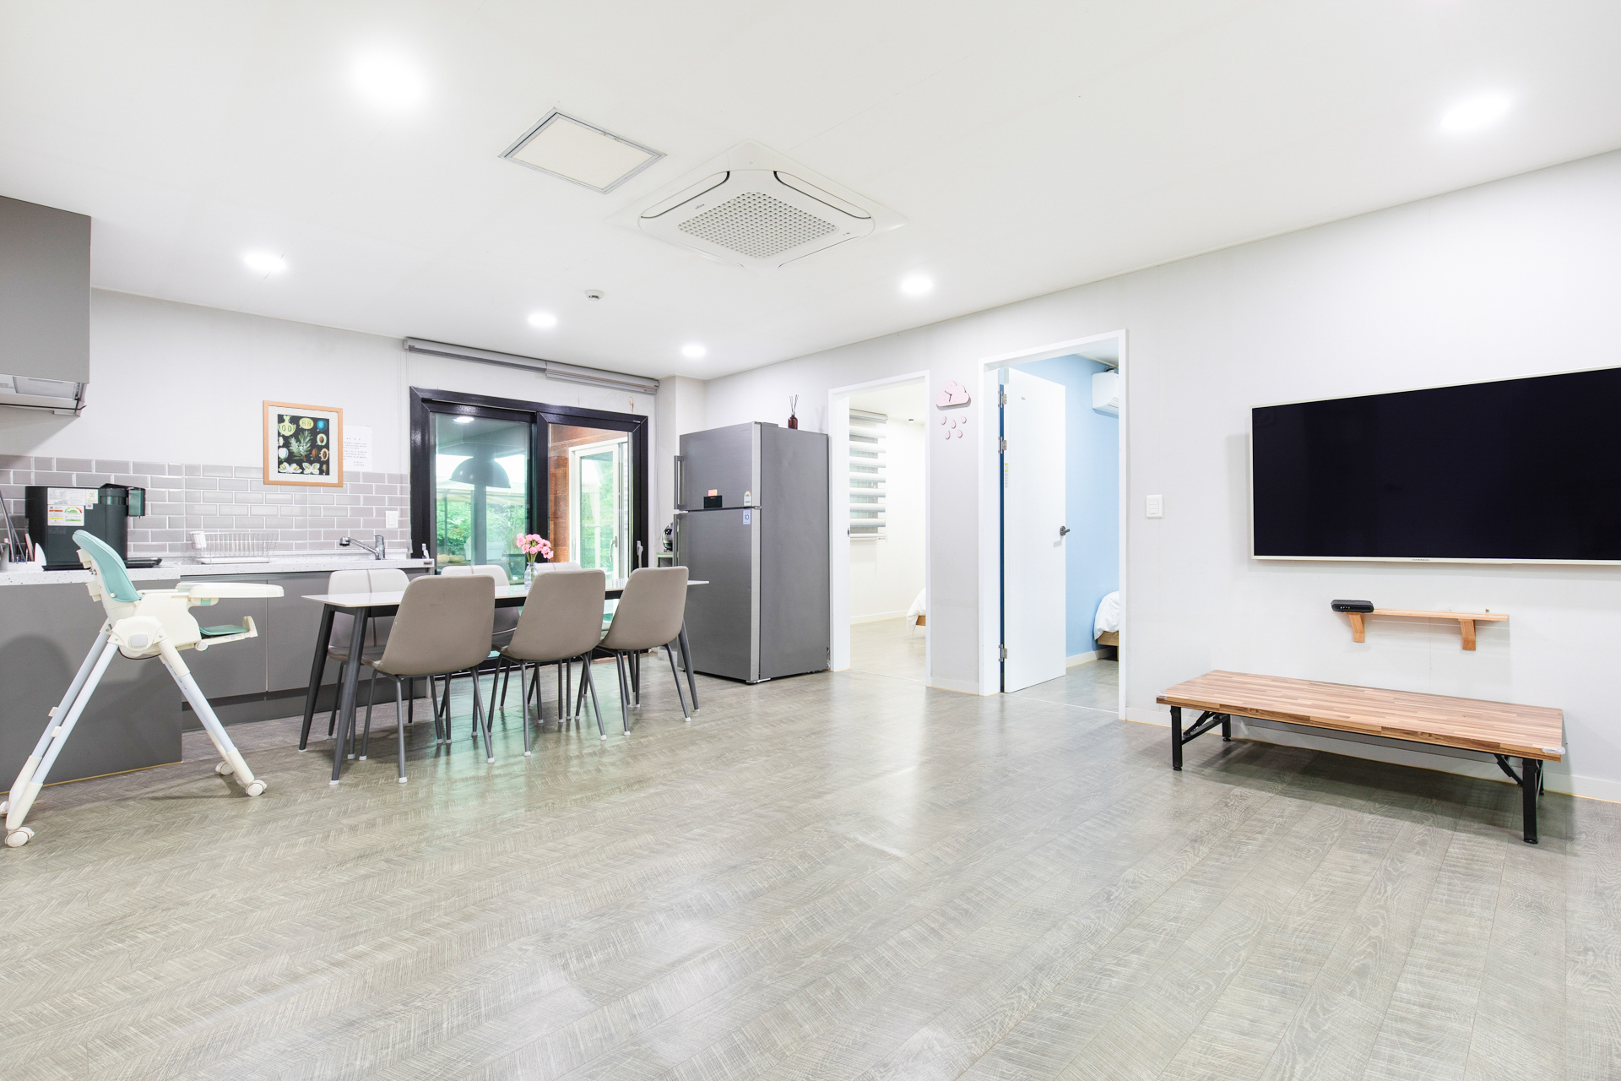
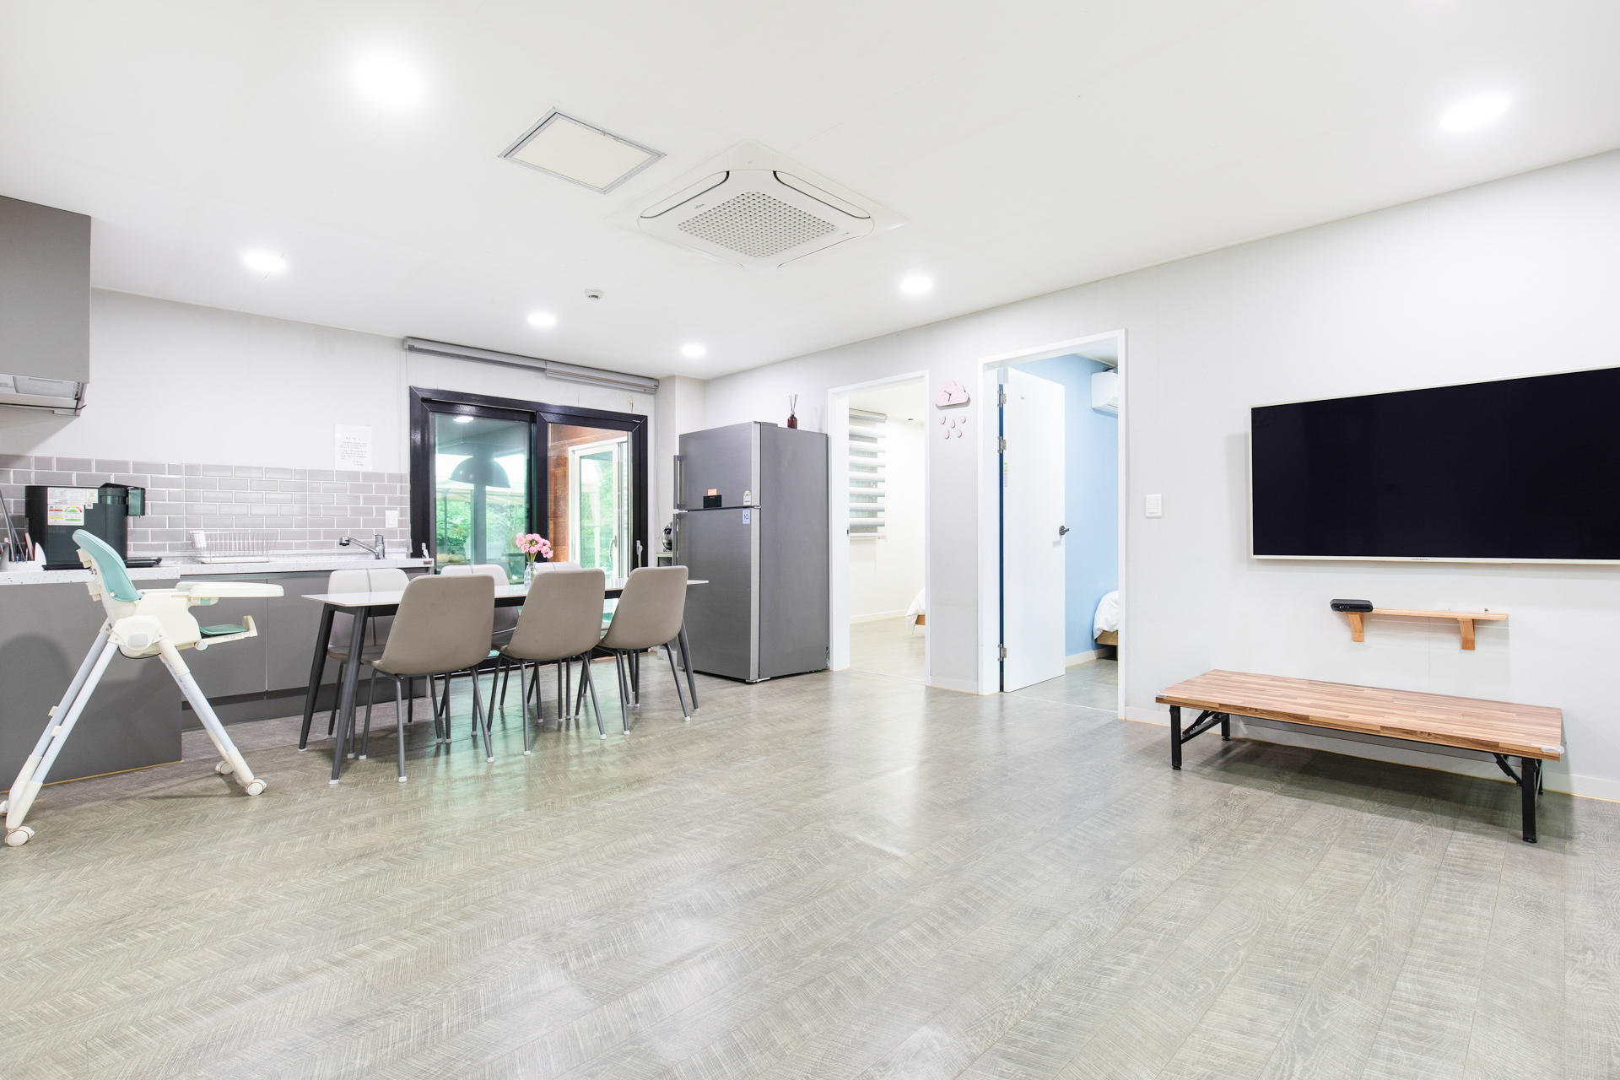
- wall art (304, 445)
